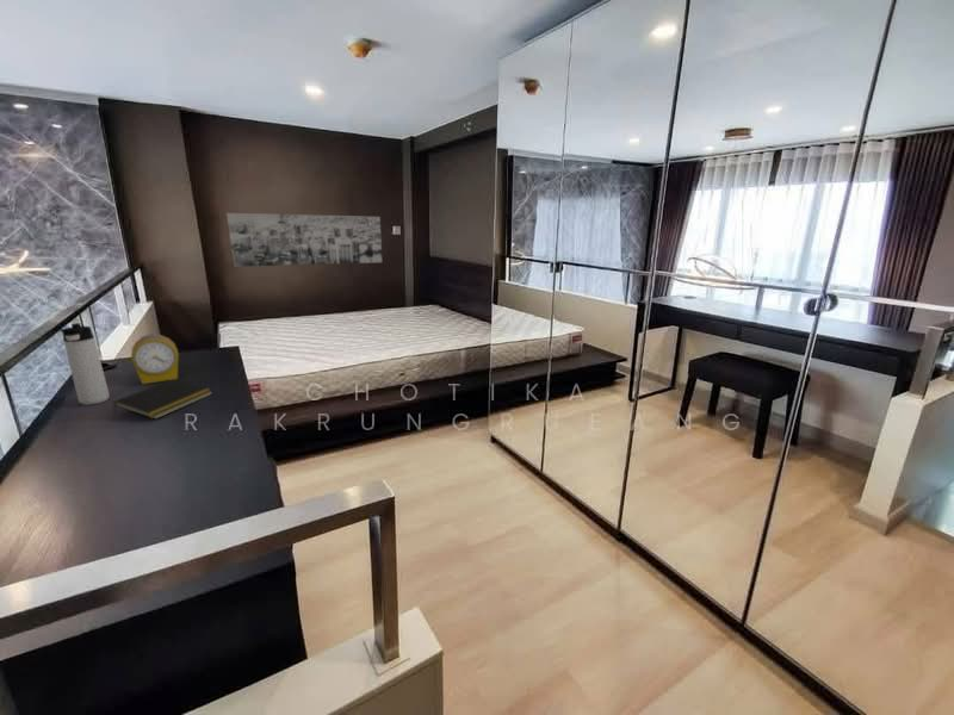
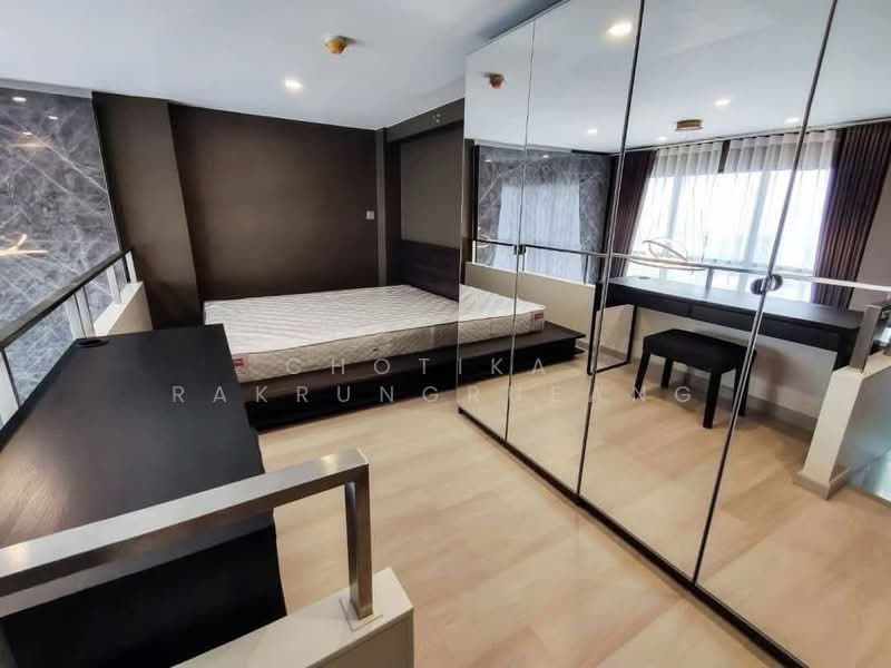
- alarm clock (155, 356)
- wall art (311, 240)
- notepad (166, 397)
- thermos bottle (83, 365)
